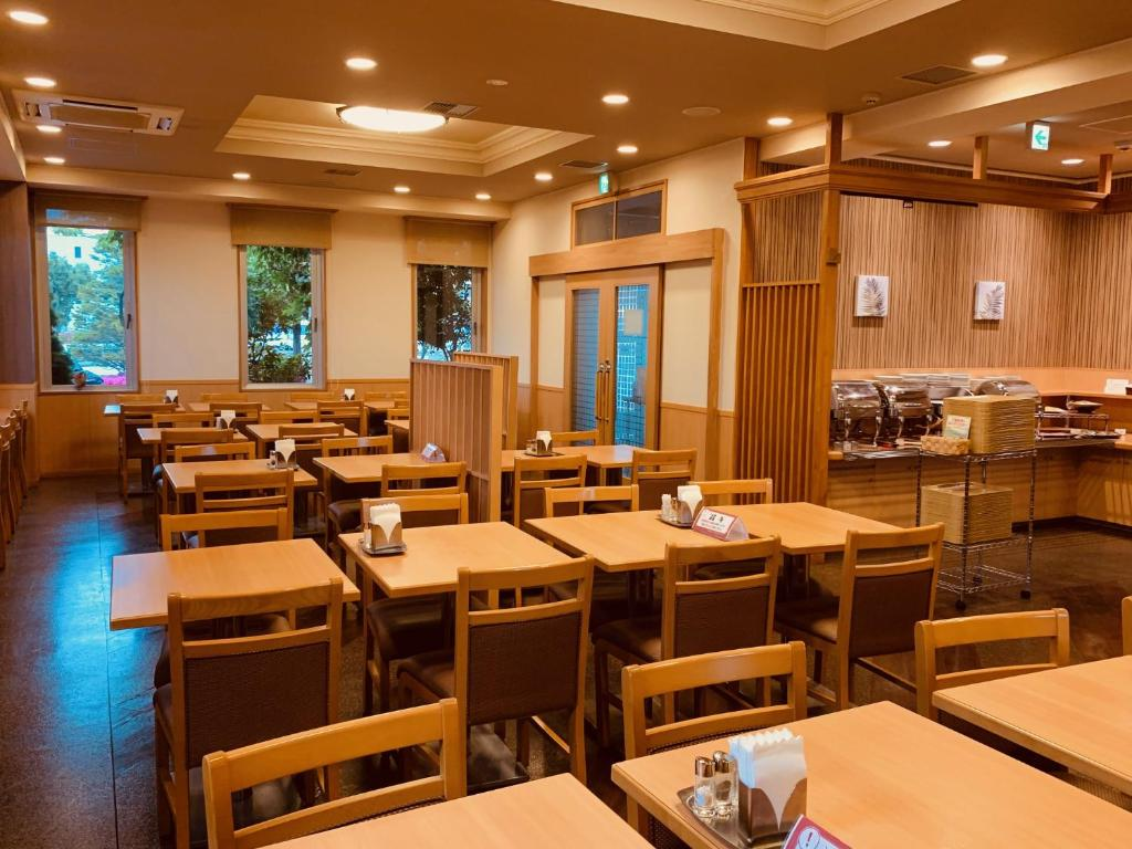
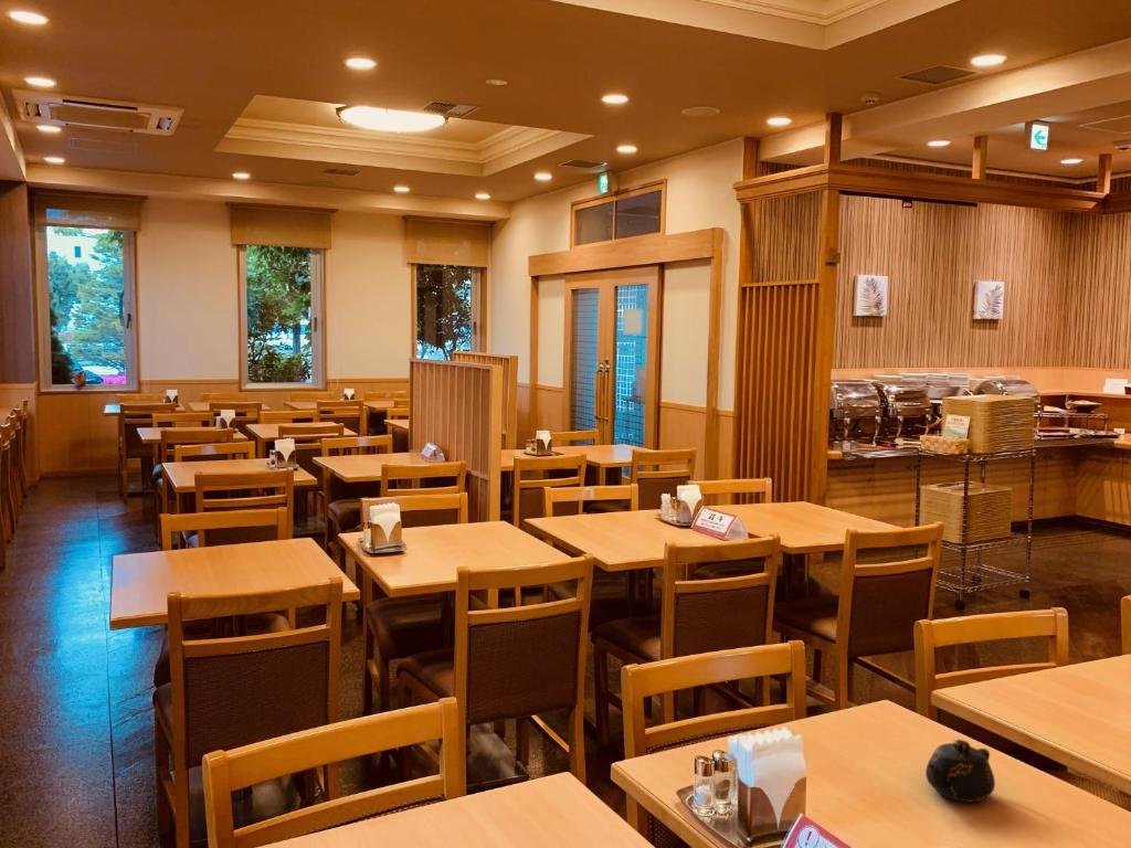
+ teapot (958, 767)
